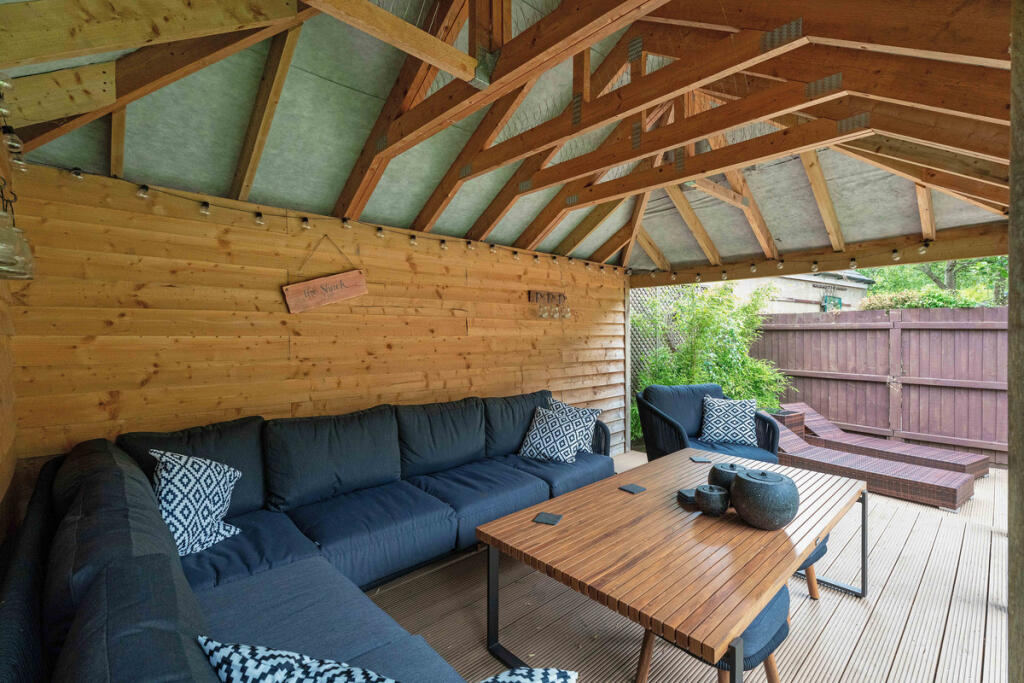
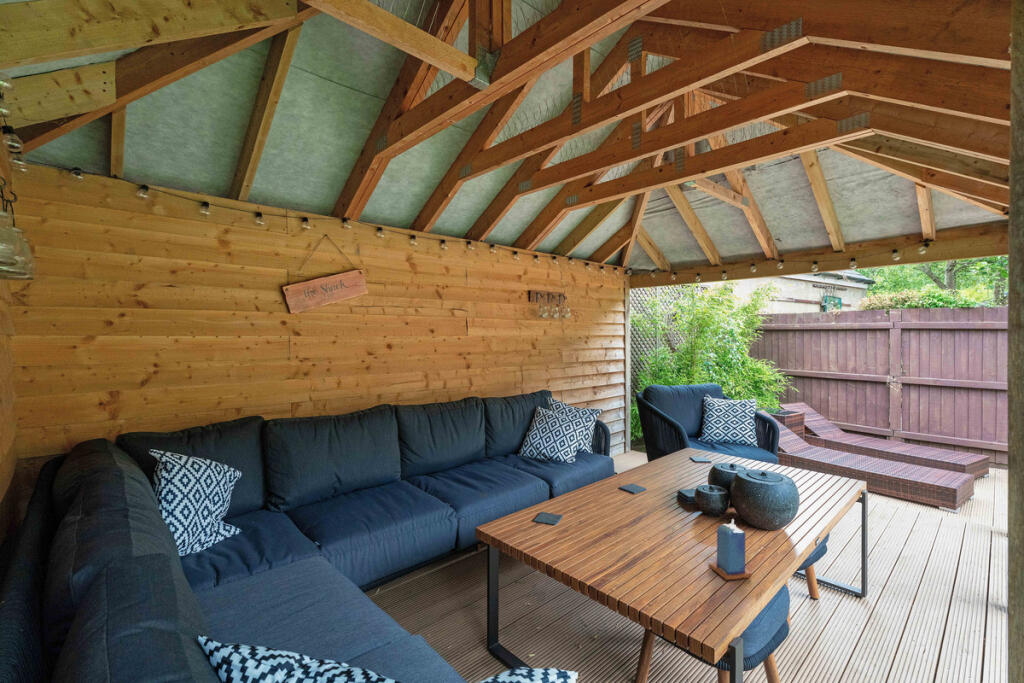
+ candle (729, 546)
